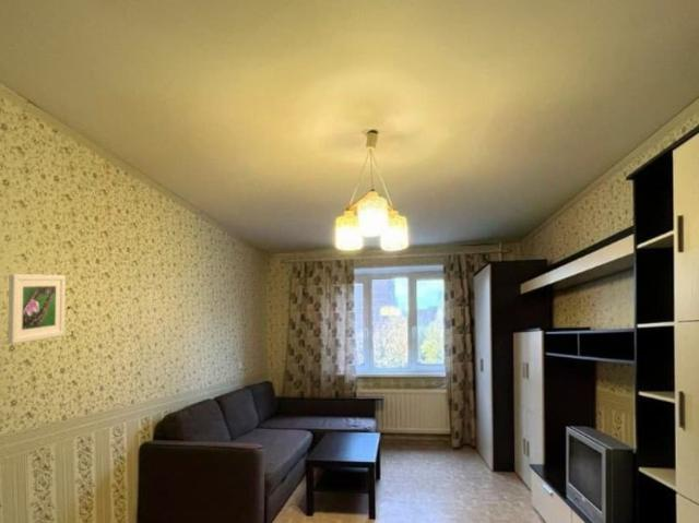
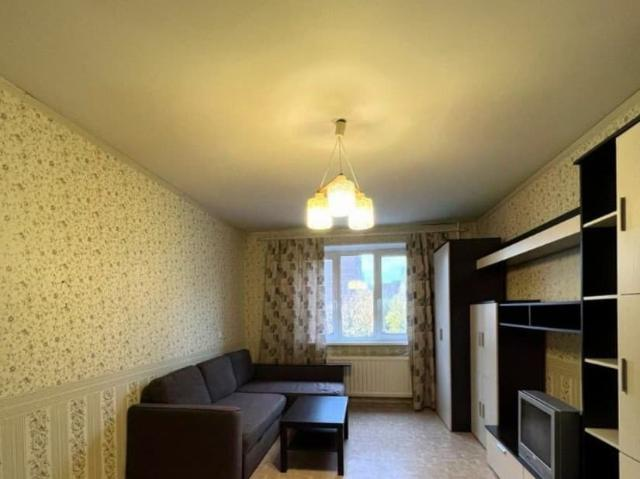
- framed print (38, 307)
